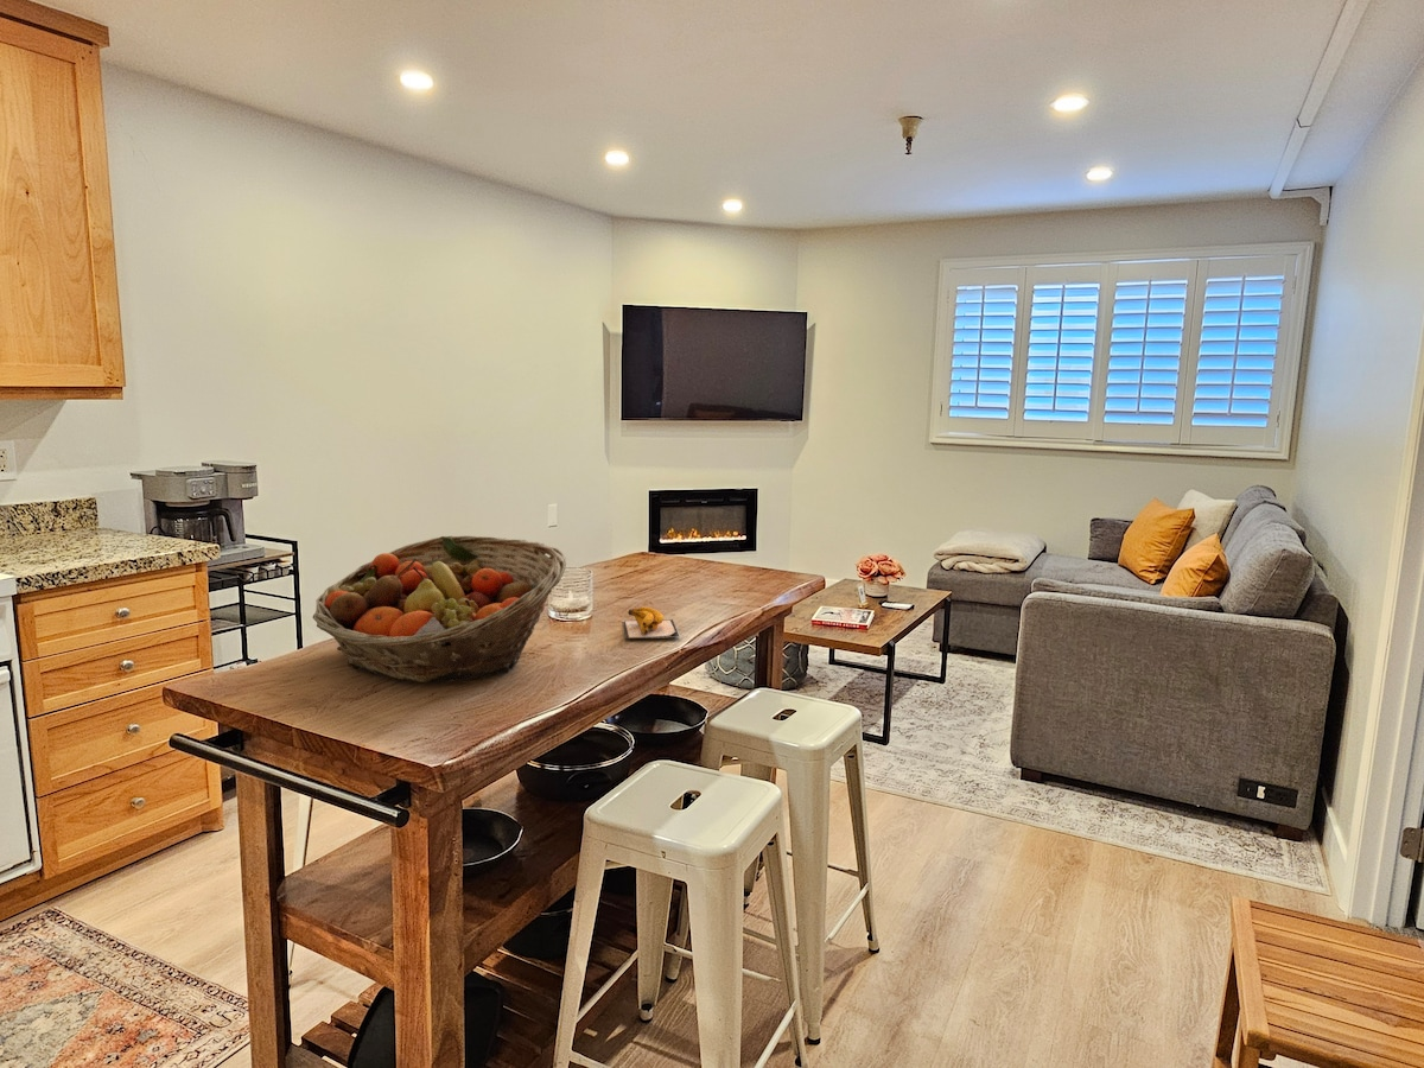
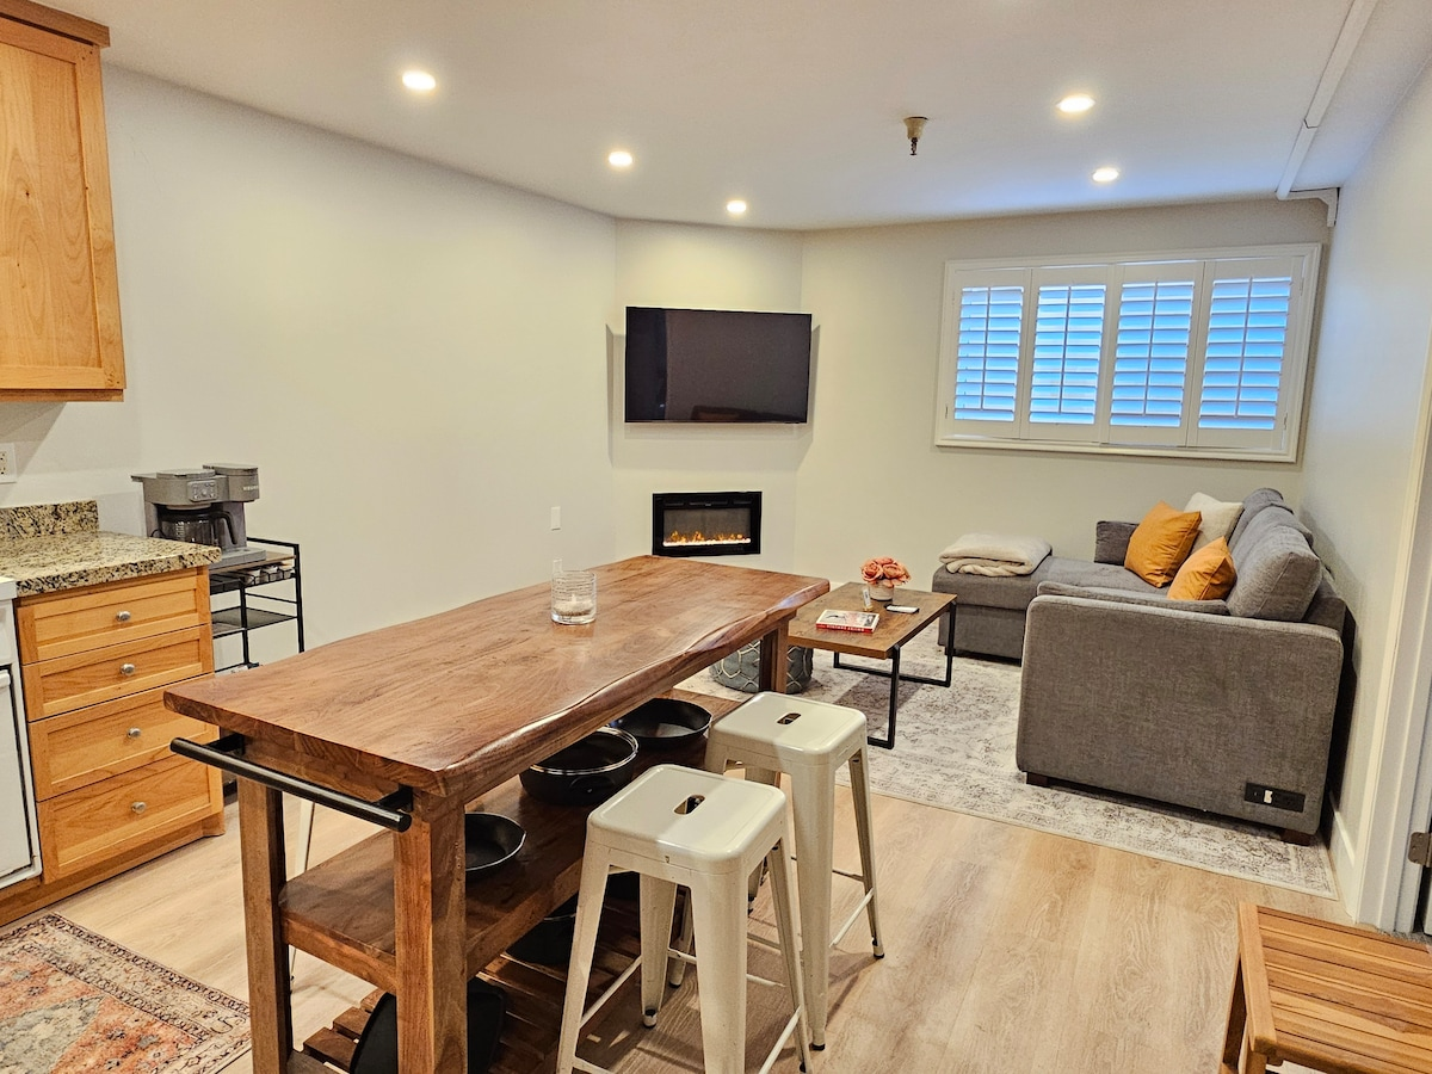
- fruit basket (441, 603)
- banana (650, 619)
